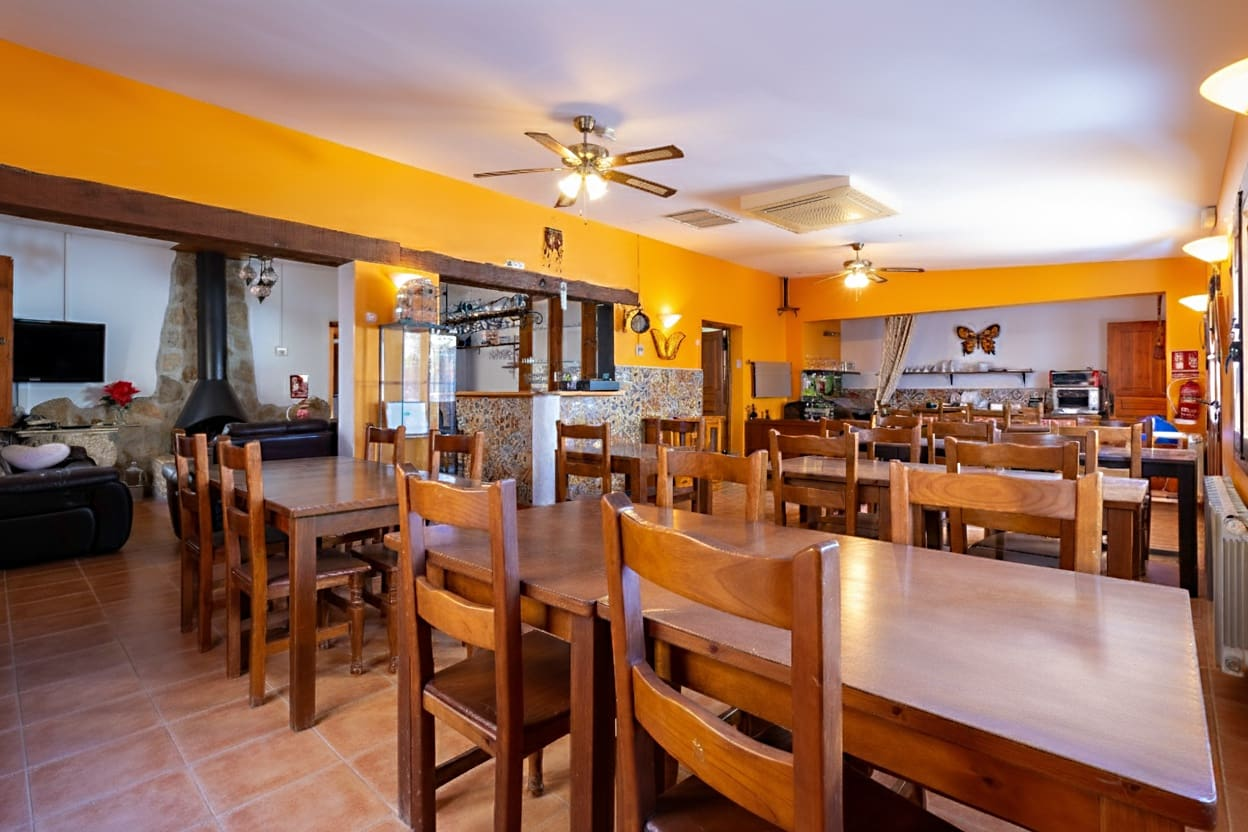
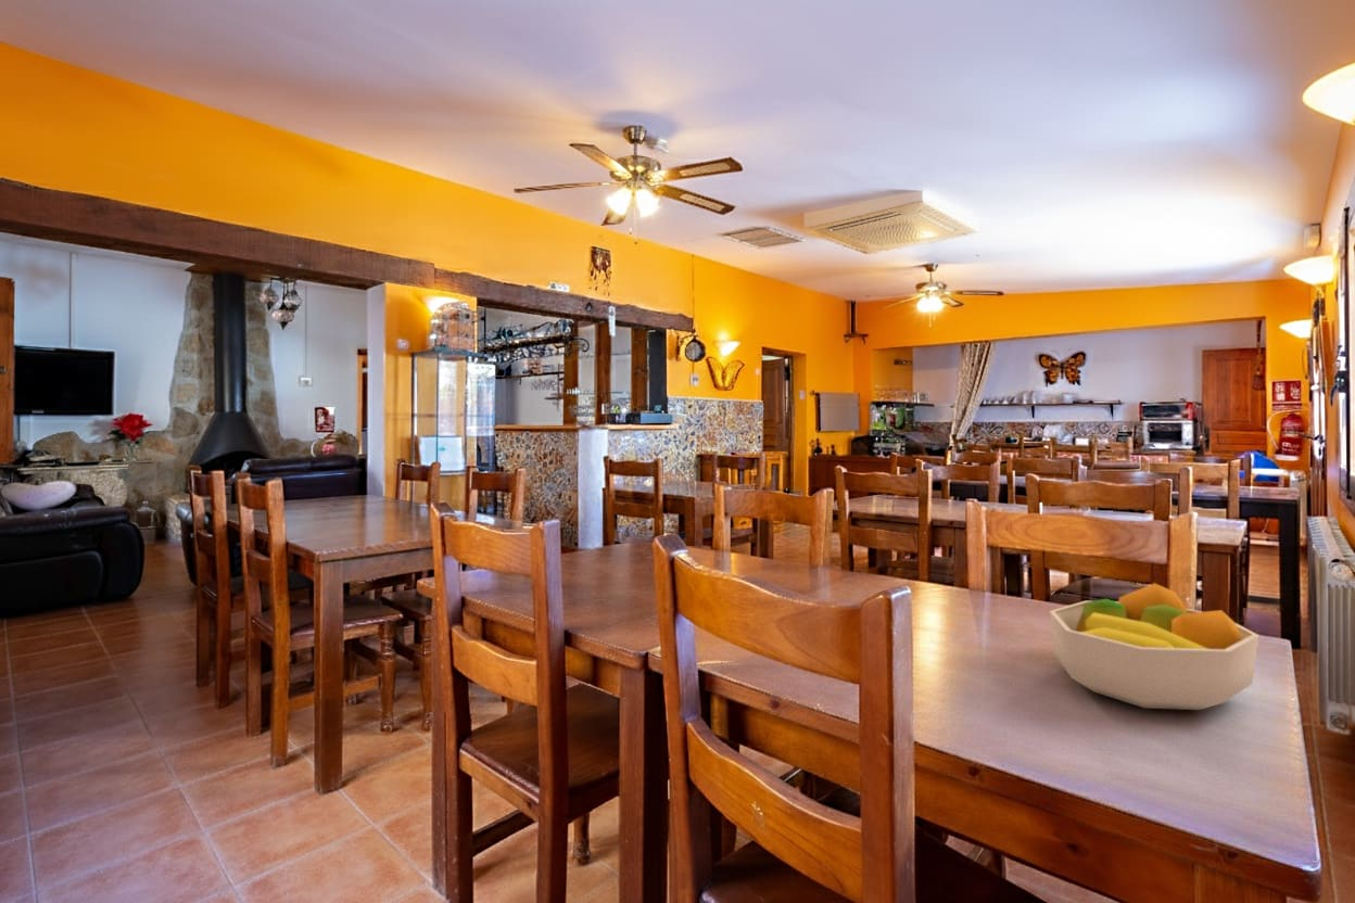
+ fruit bowl (1147, 638)
